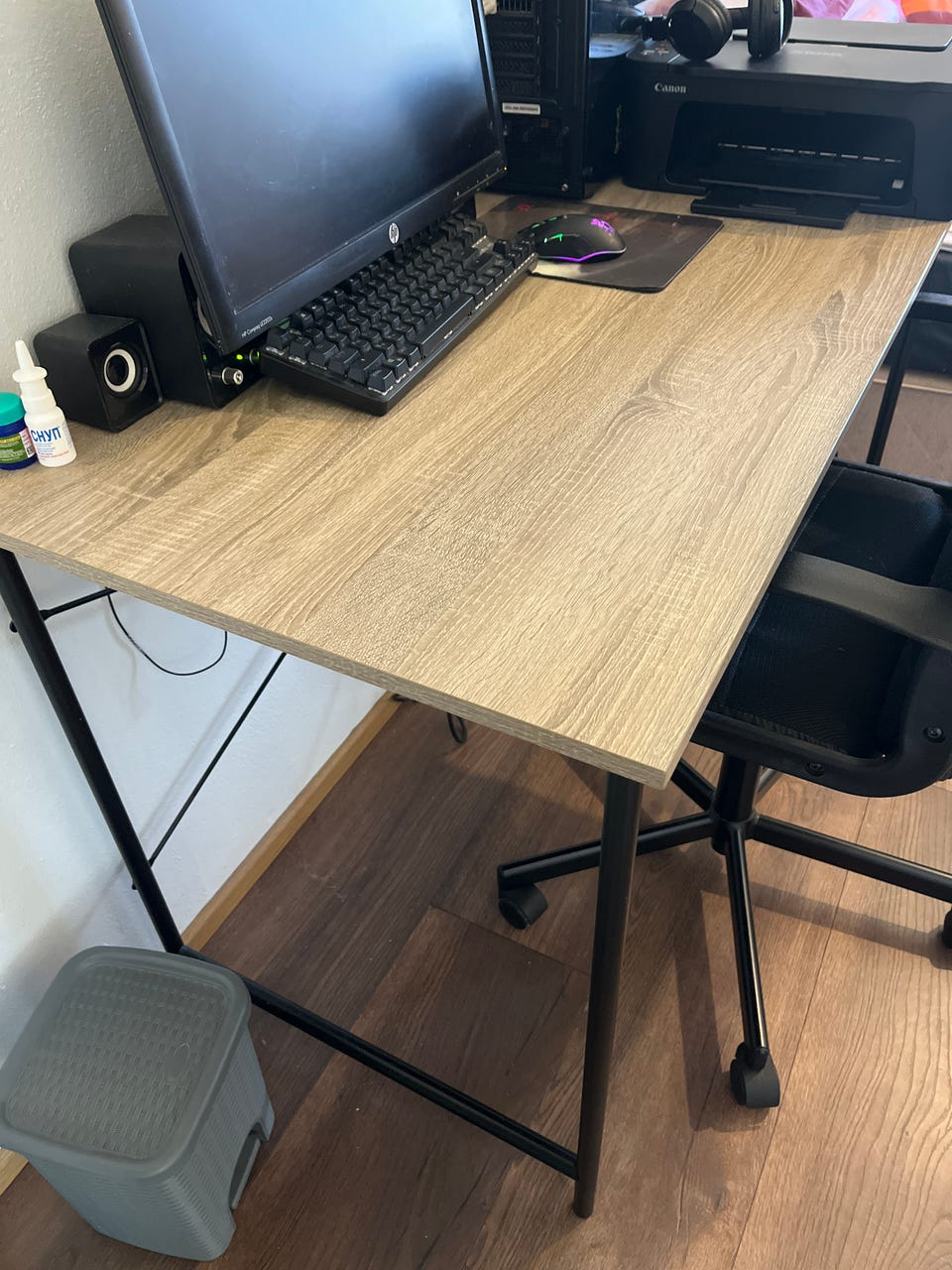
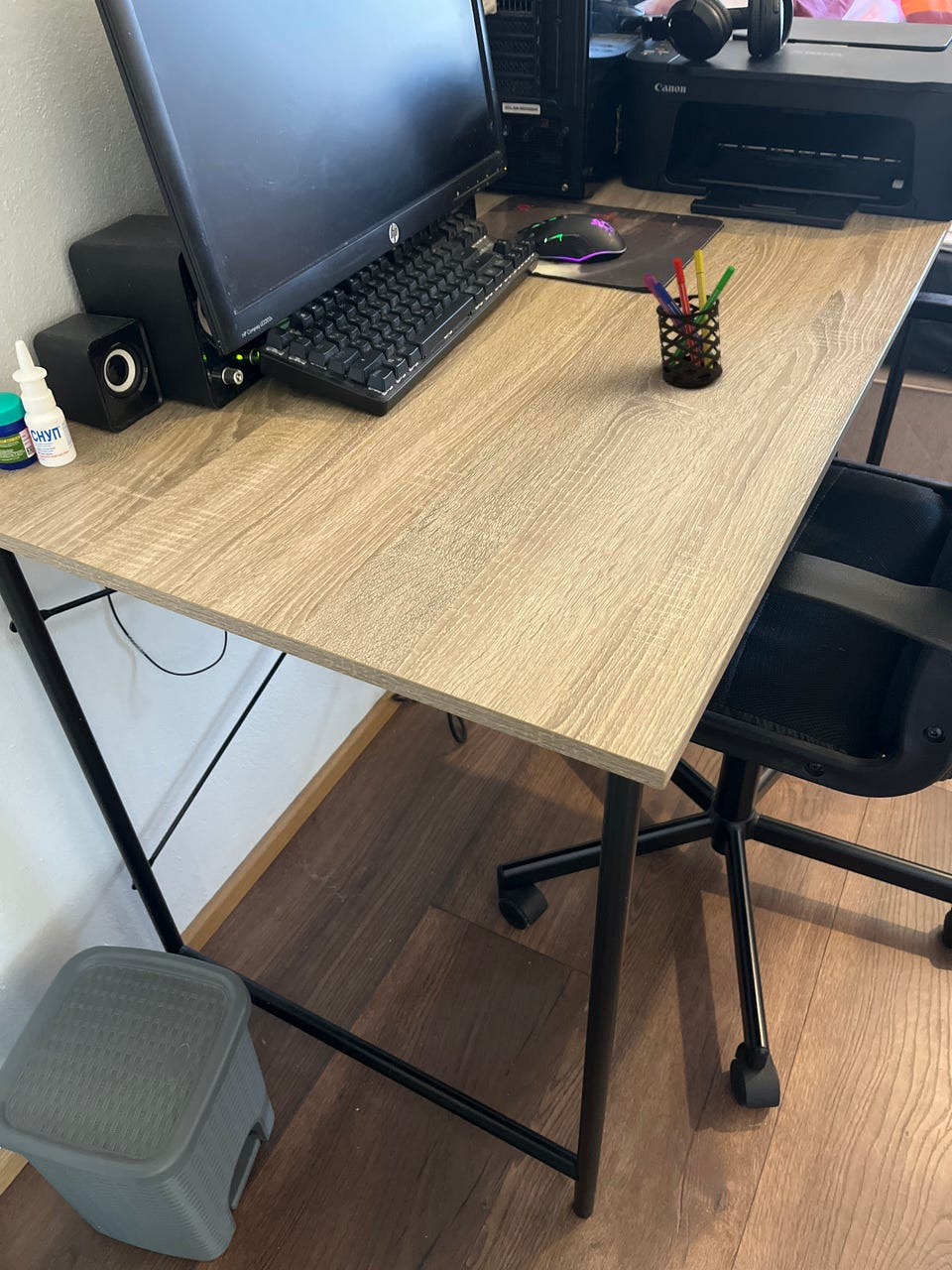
+ pen holder (694, 315)
